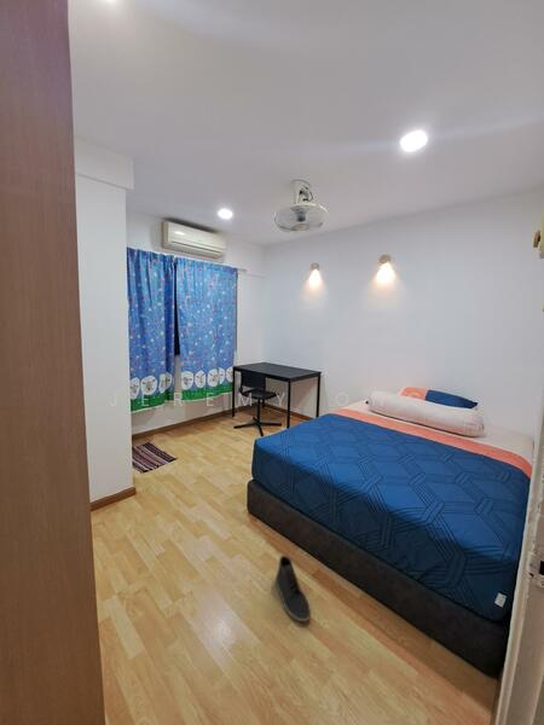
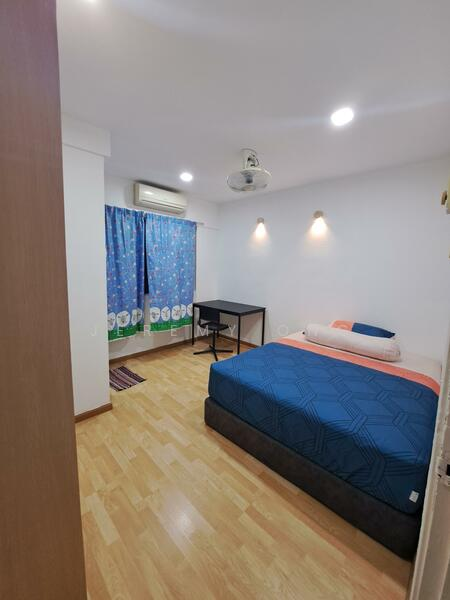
- sneaker (291, 586)
